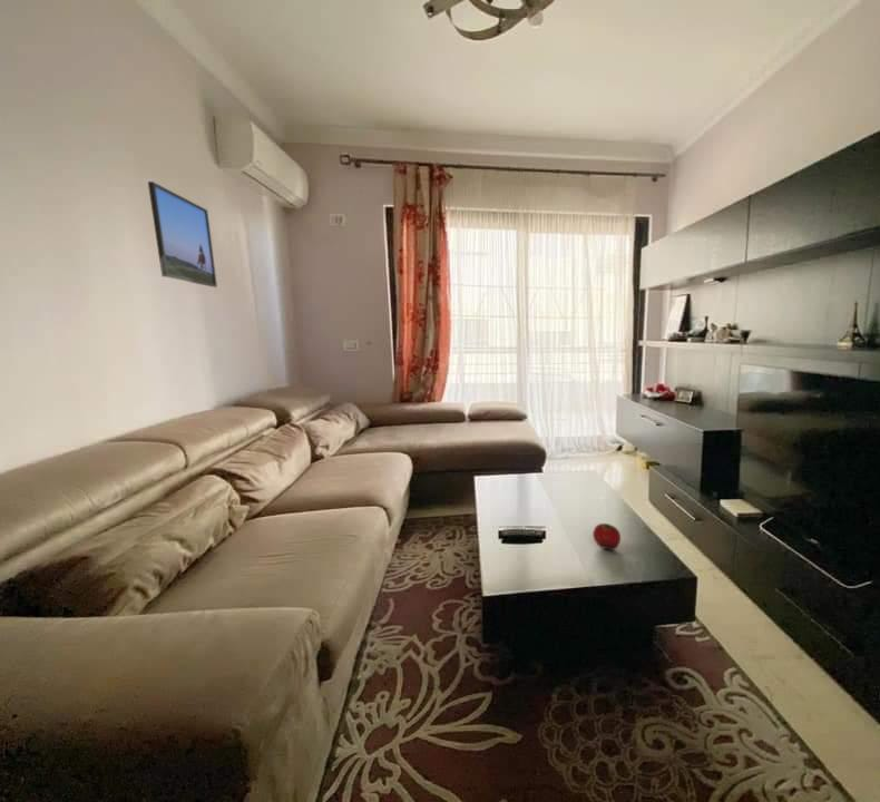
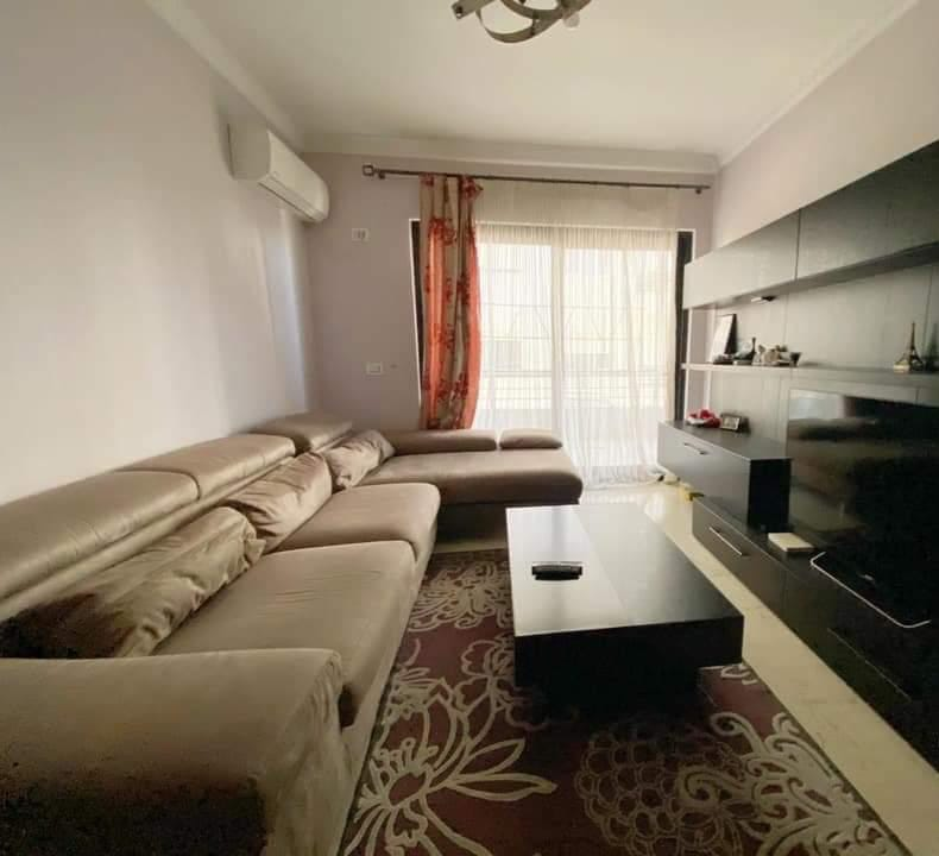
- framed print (186, 239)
- fruit (606, 535)
